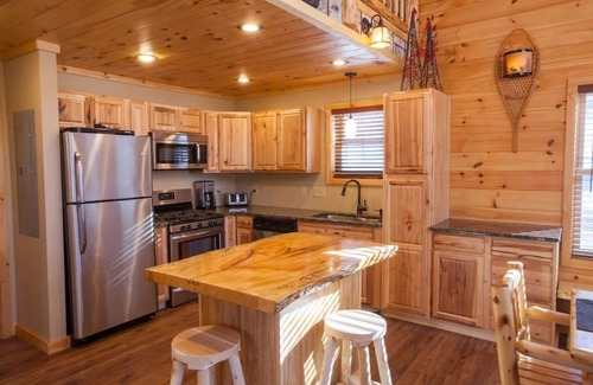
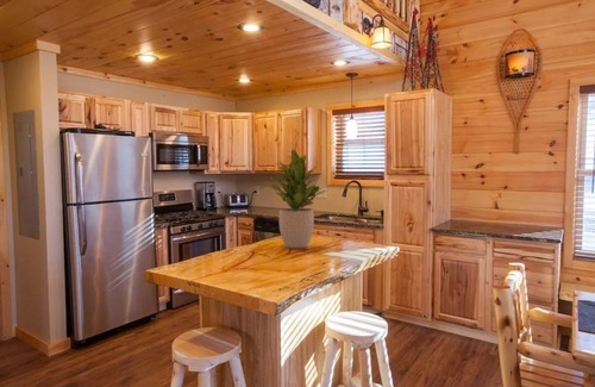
+ potted plant (296, 198)
